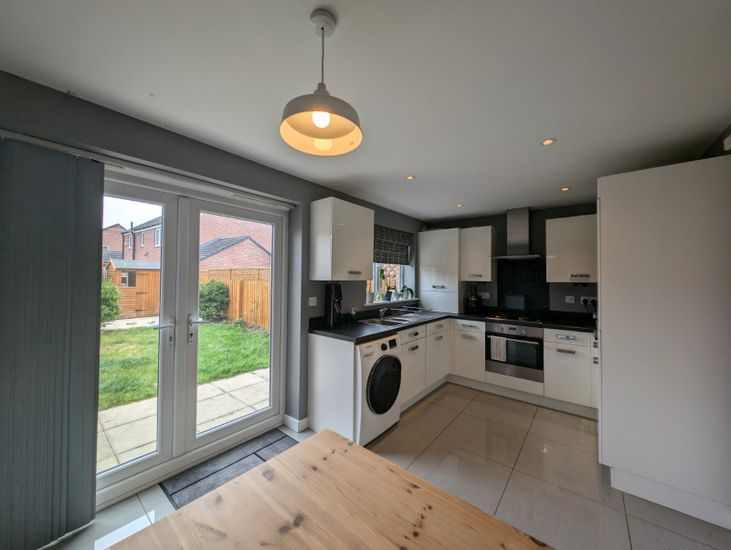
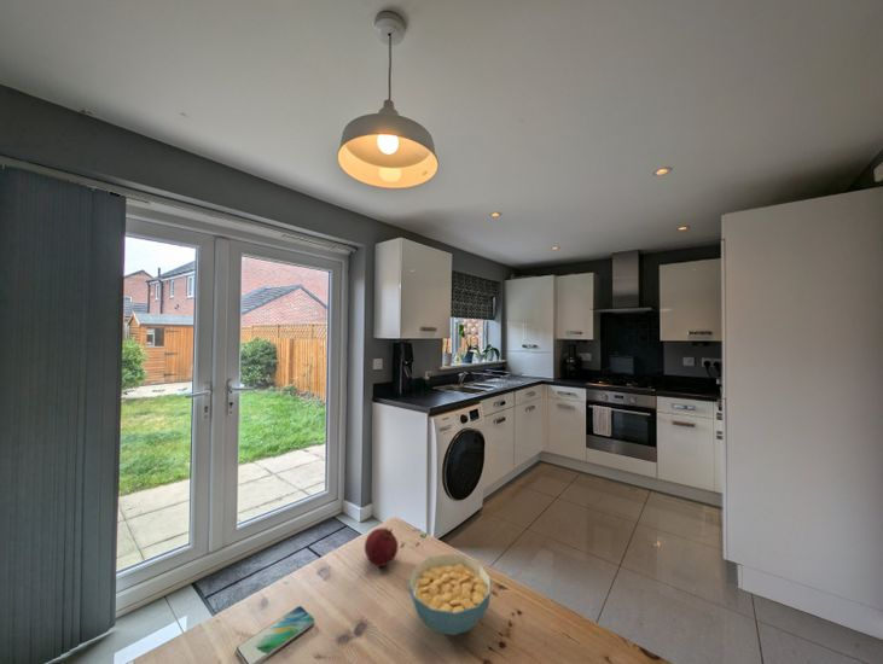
+ fruit (380, 546)
+ cereal bowl (449, 600)
+ smartphone (277, 634)
